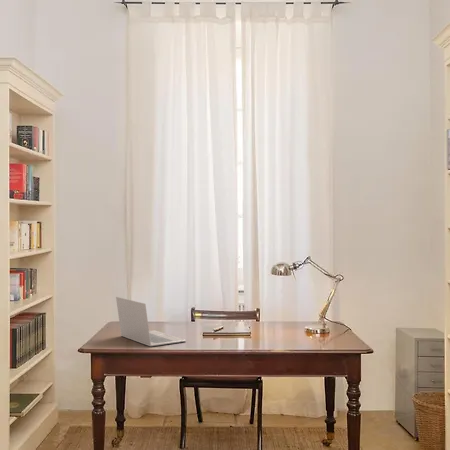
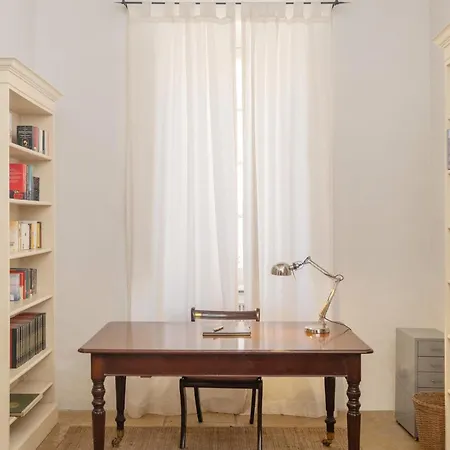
- laptop (147, 319)
